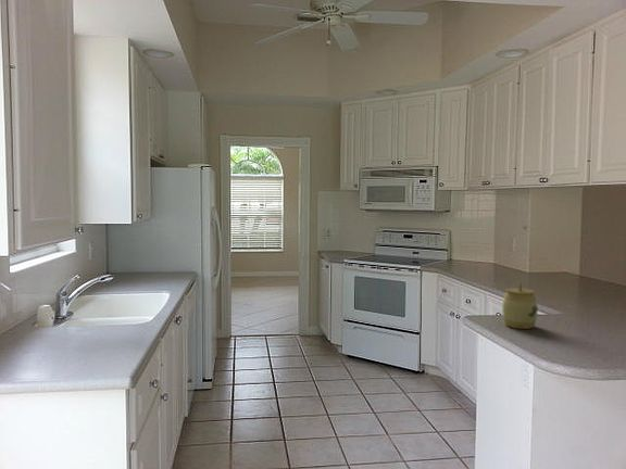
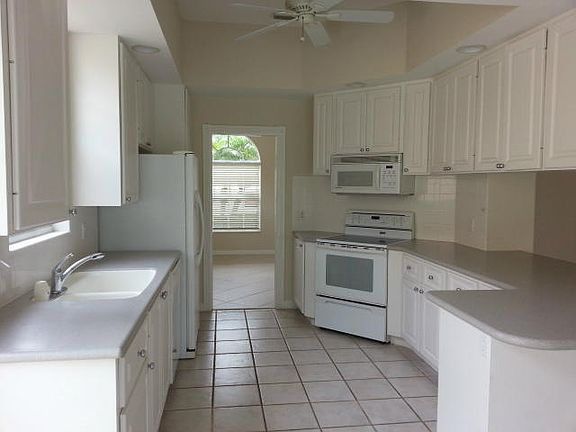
- jar (519, 304)
